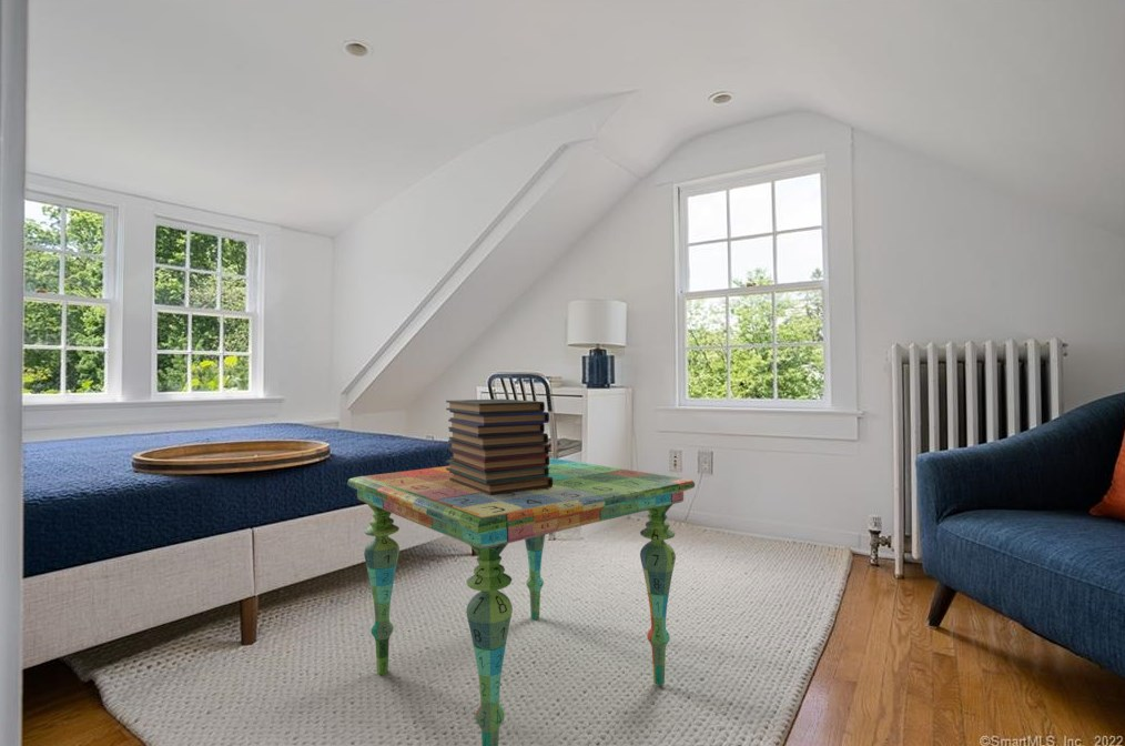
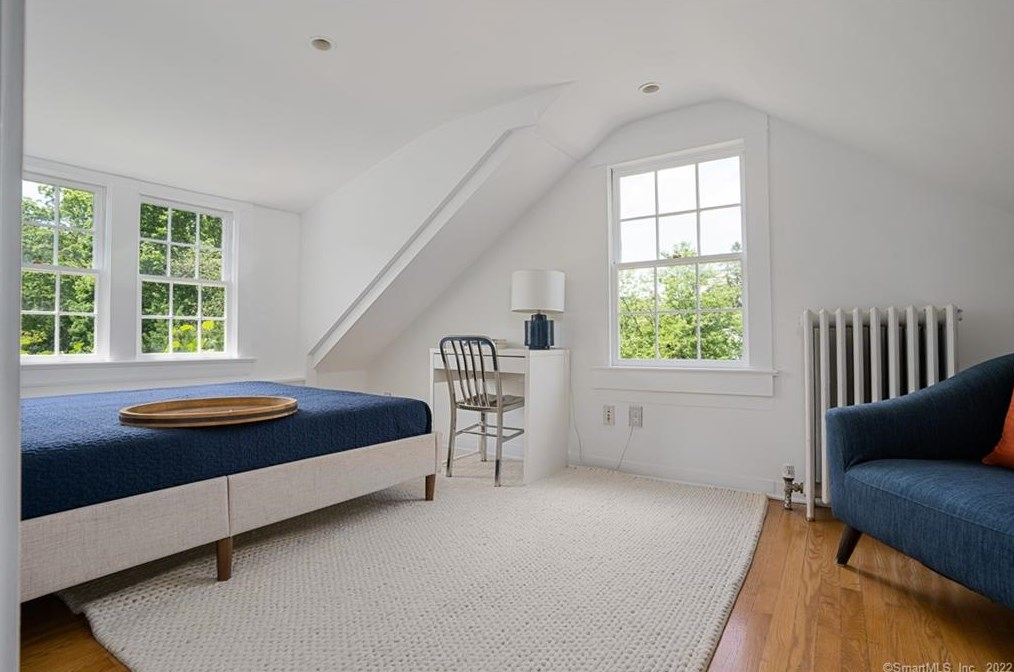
- side table (510, 577)
- book stack (495, 441)
